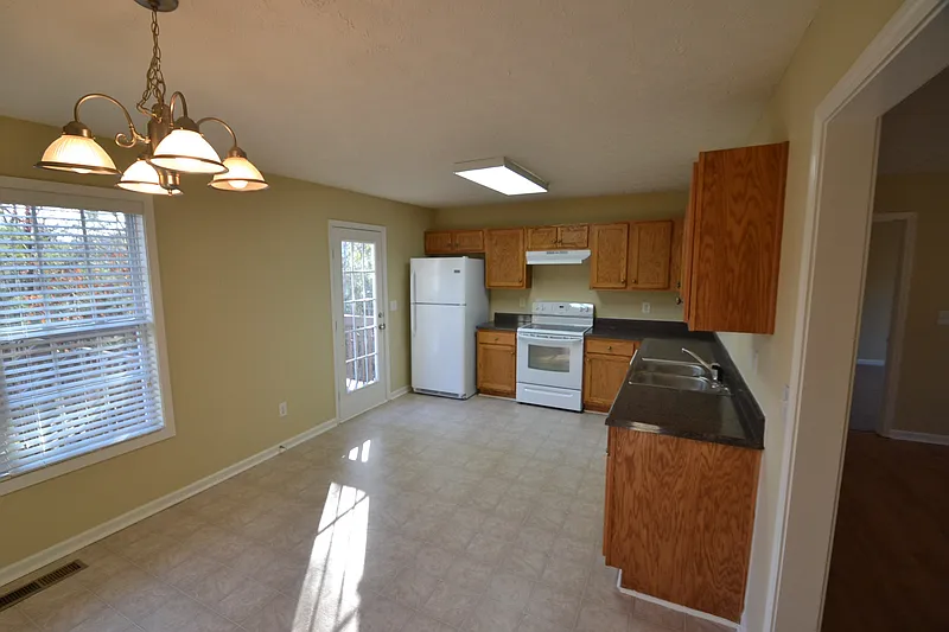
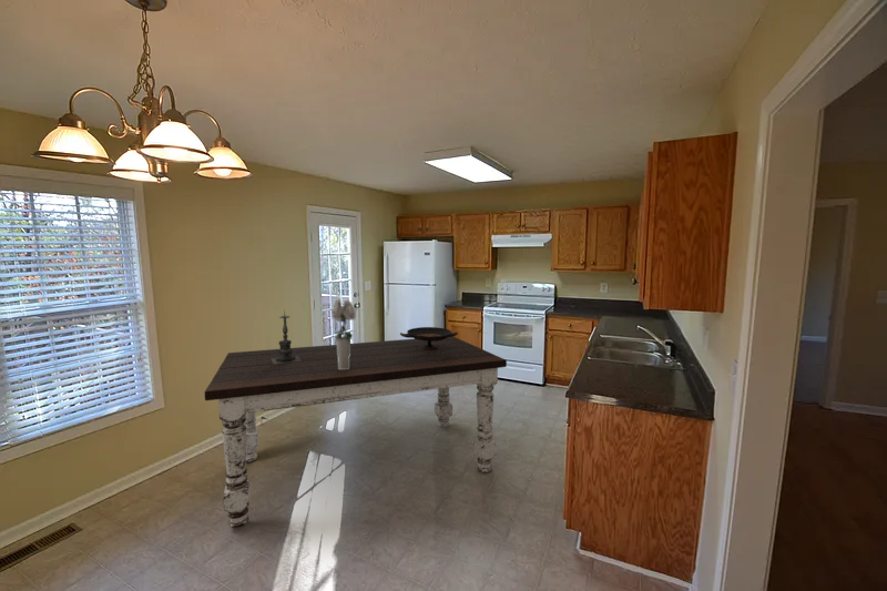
+ candle holder (285, 334)
+ bouquet (344, 332)
+ dining table (359, 398)
+ decorative bowl (429, 338)
